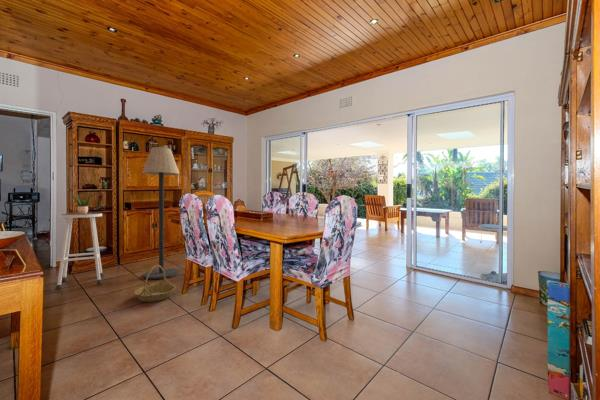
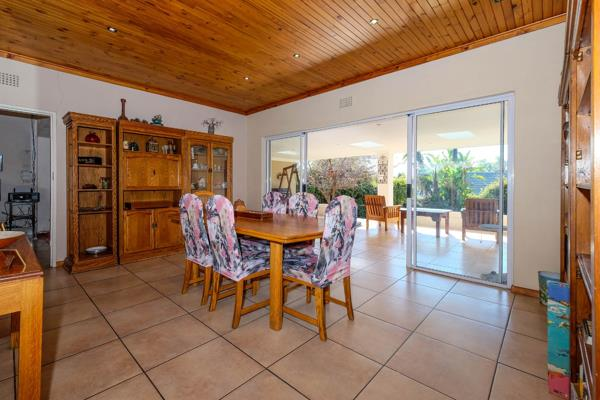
- floor lamp (161, 211)
- basket (155, 284)
- stool (82, 253)
- potted plant (82, 202)
